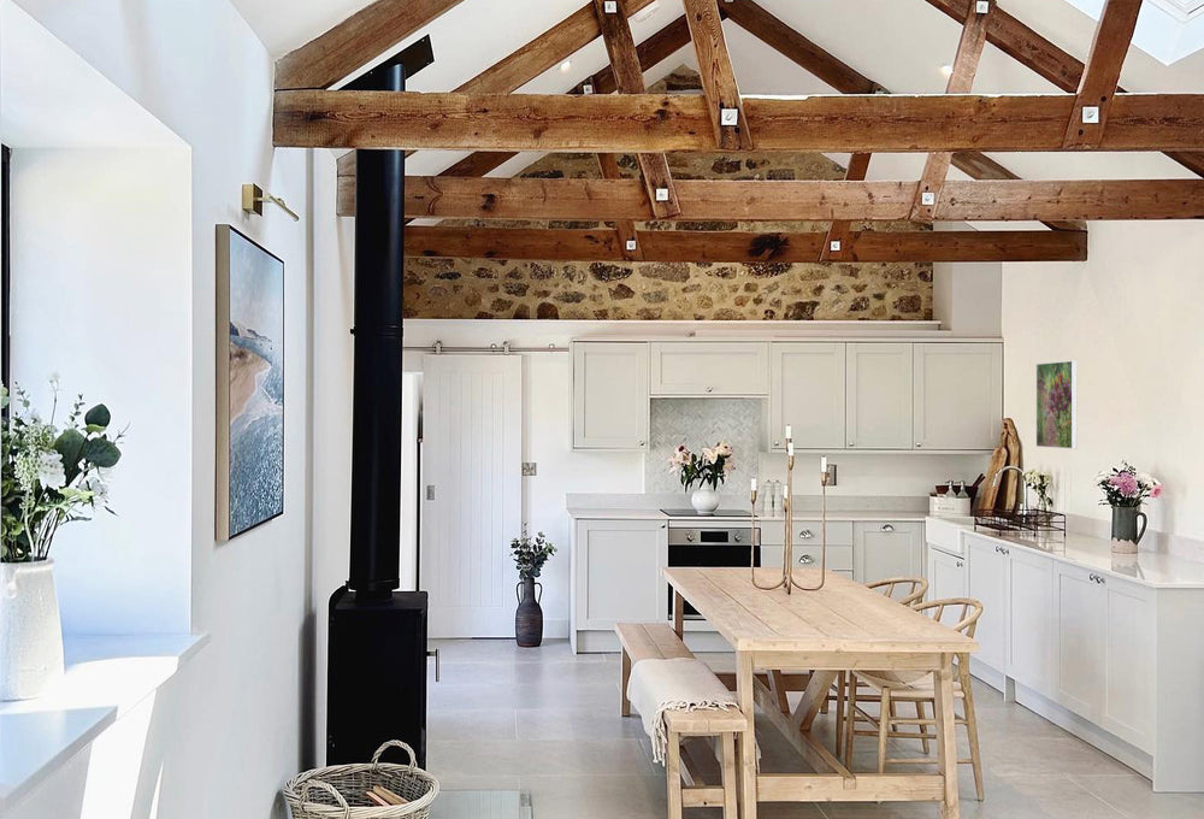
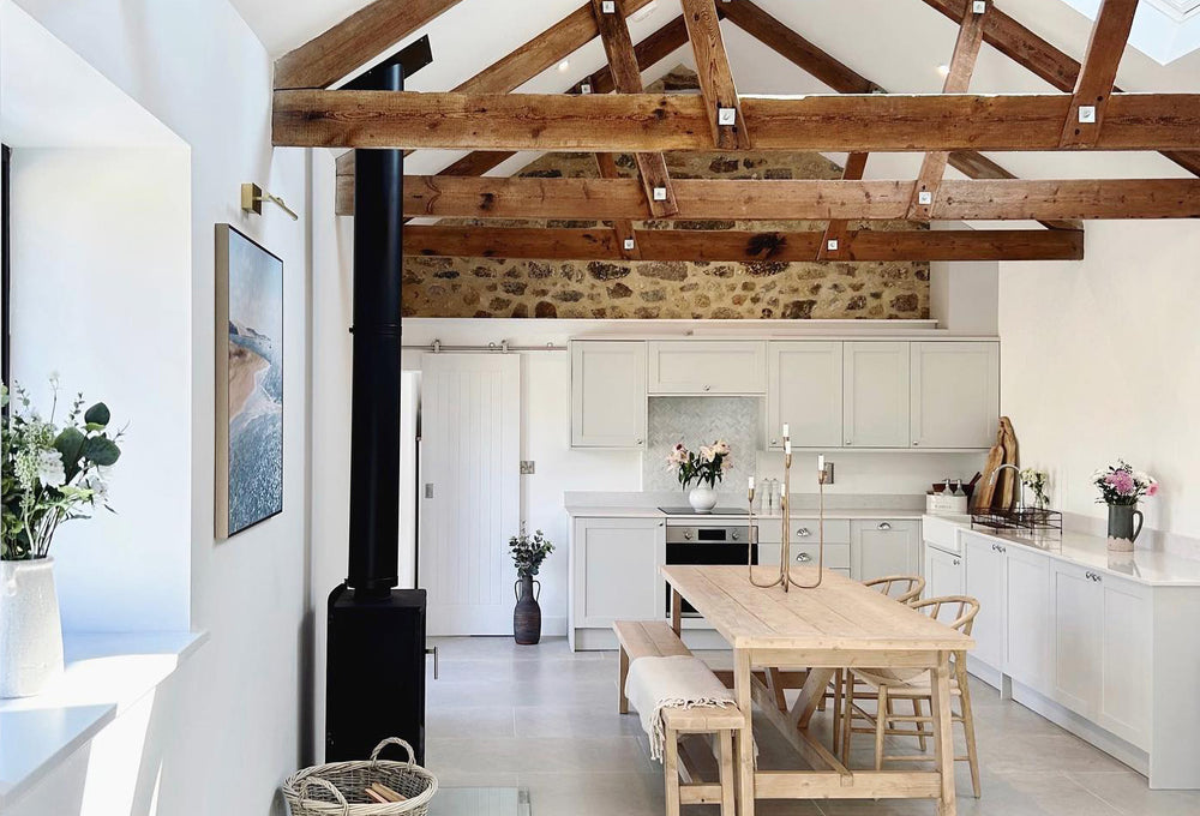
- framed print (1055, 405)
